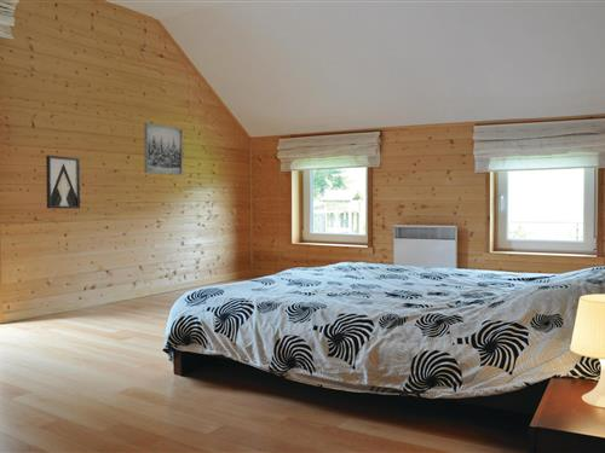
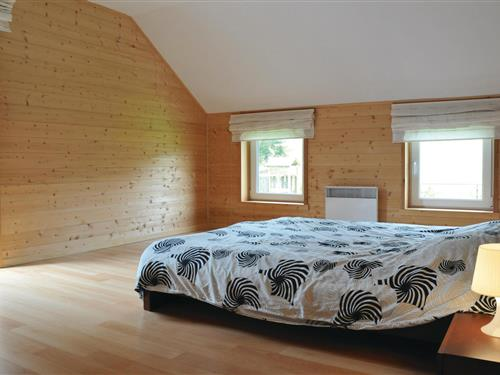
- wall art (163, 150)
- wall art (63, 182)
